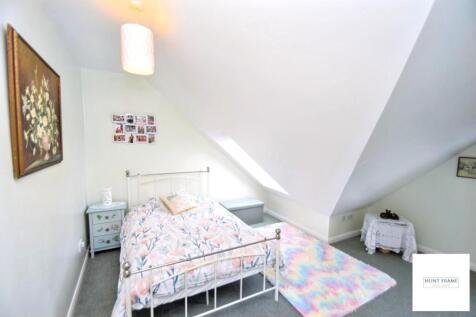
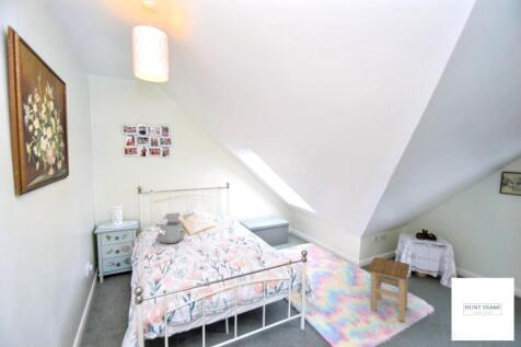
+ stool (389, 284)
+ teddy bear (171, 227)
